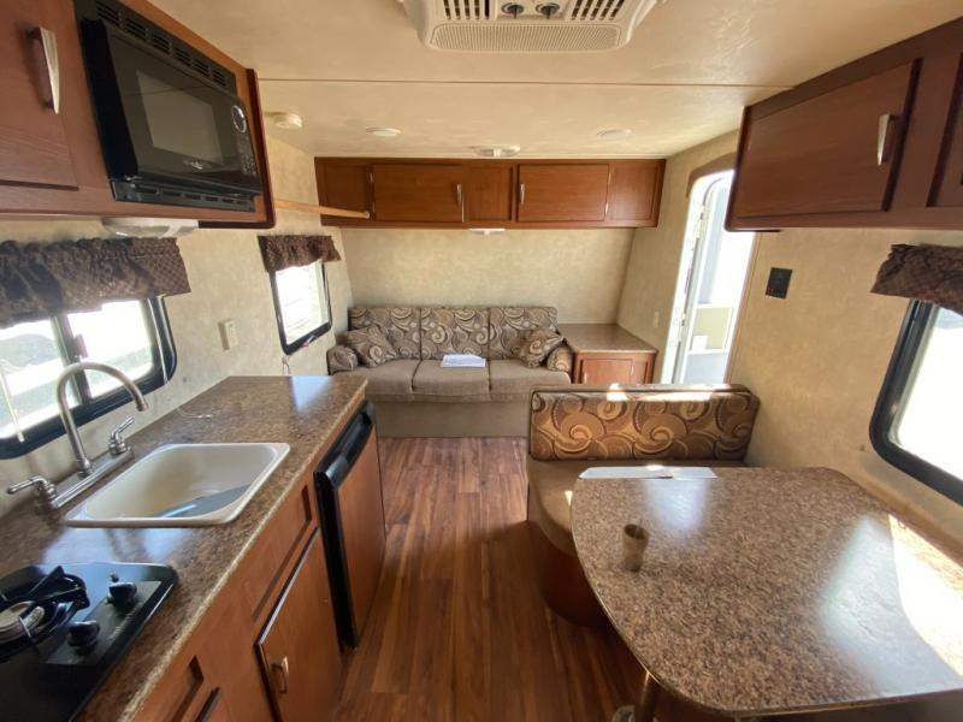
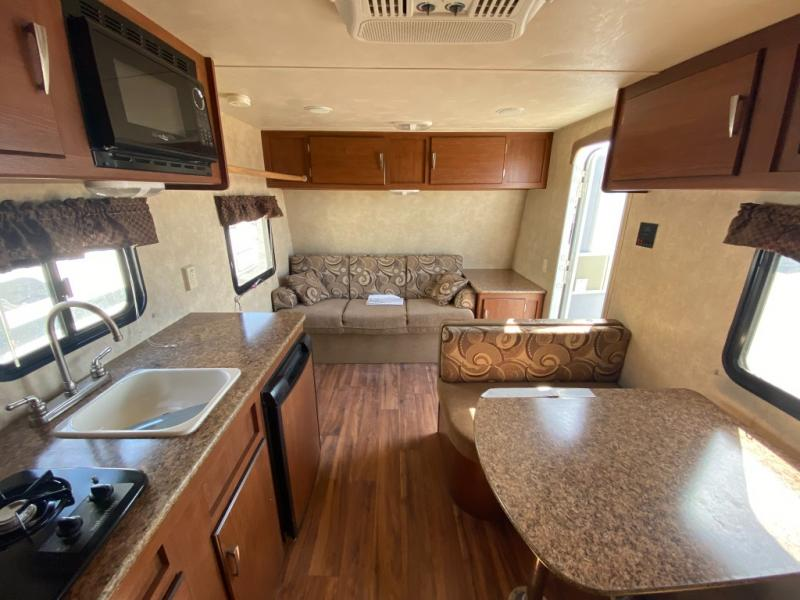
- cup (634, 544)
